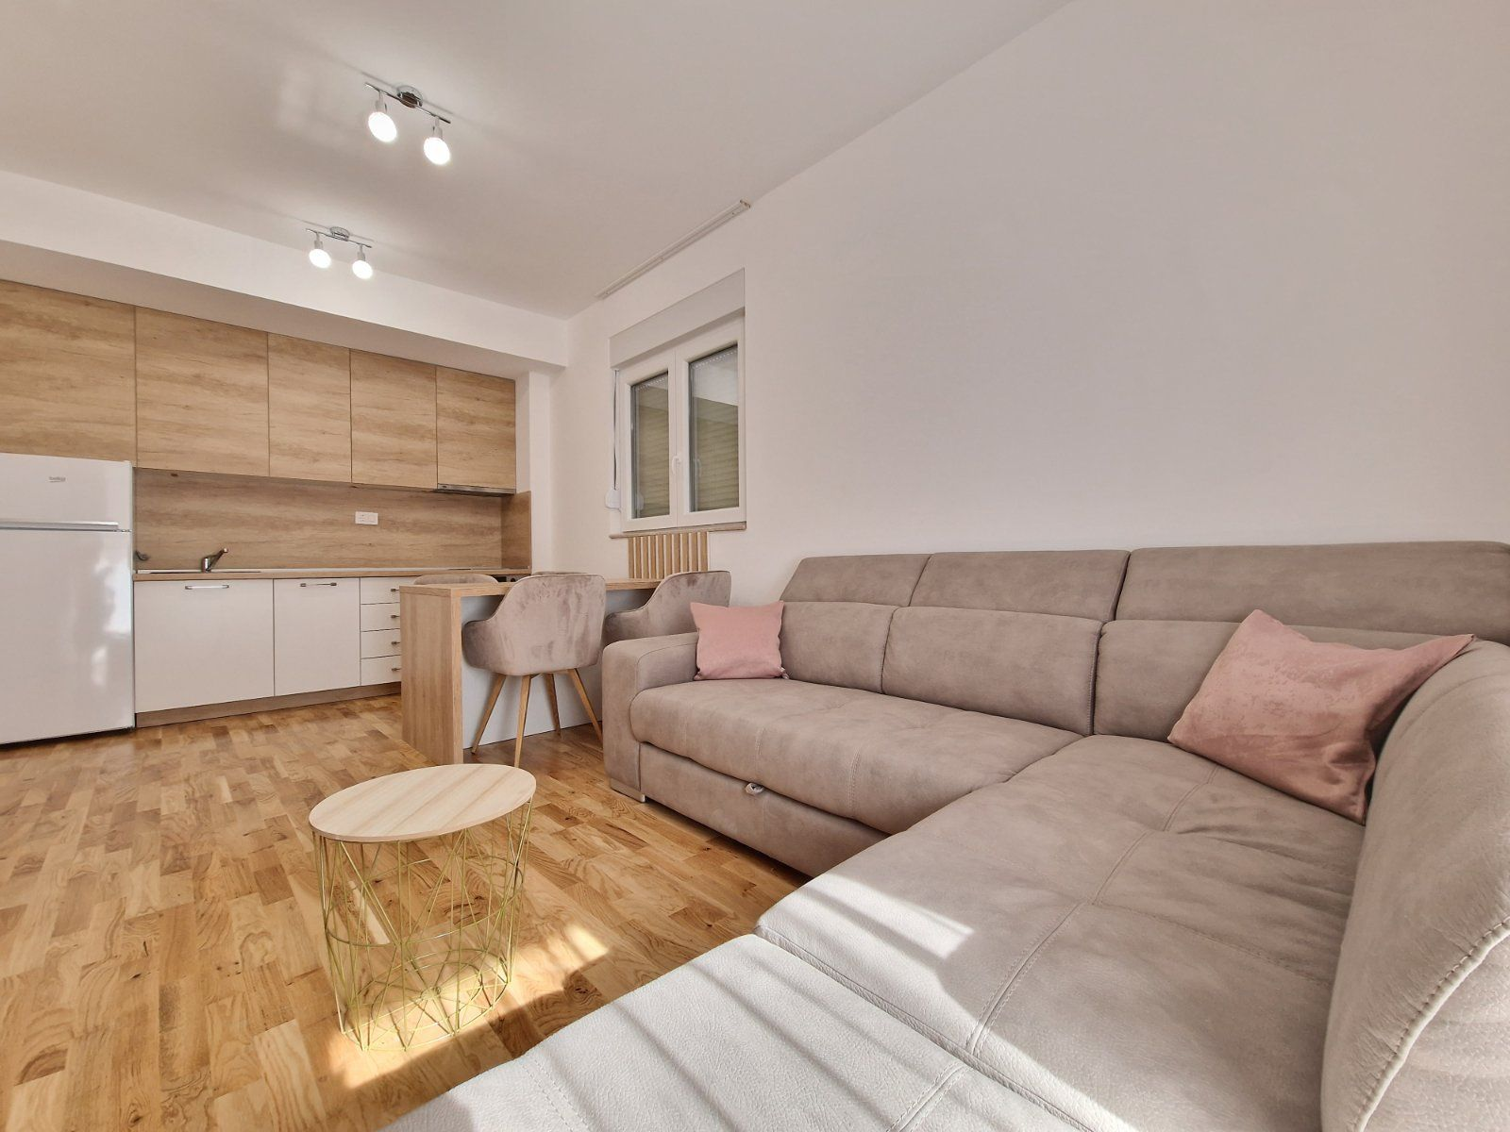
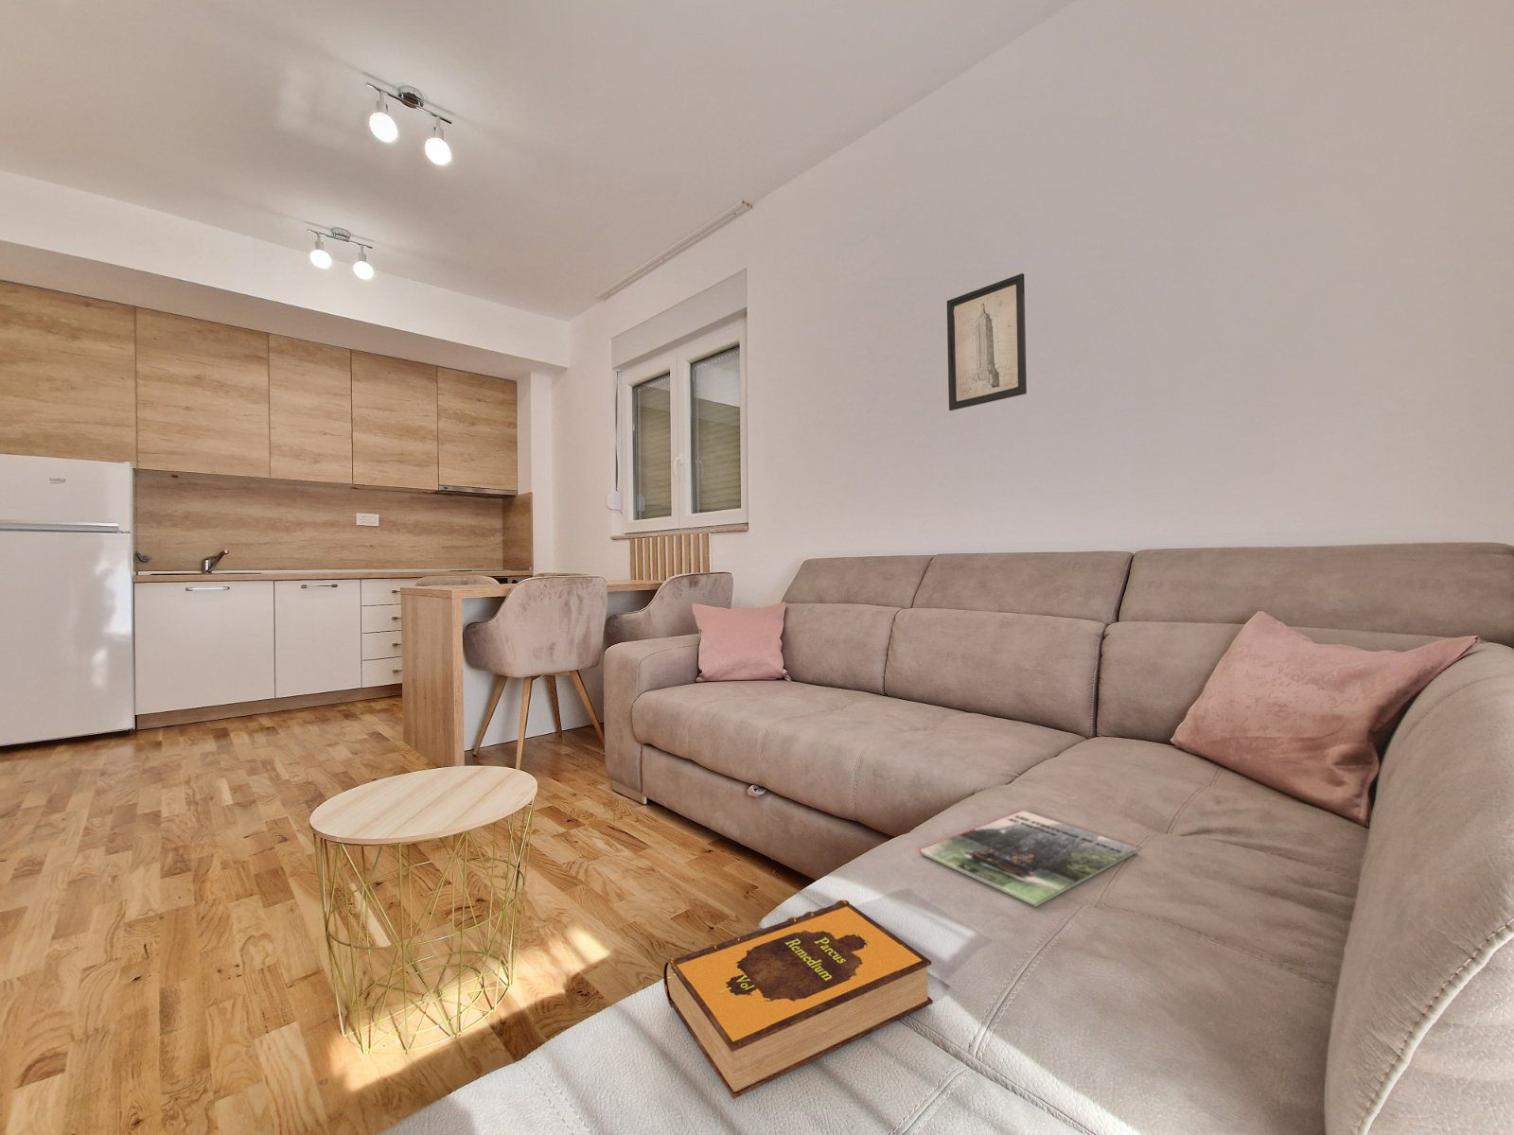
+ wall art (985, 346)
+ hardback book (795, 978)
+ magazine (1028, 850)
